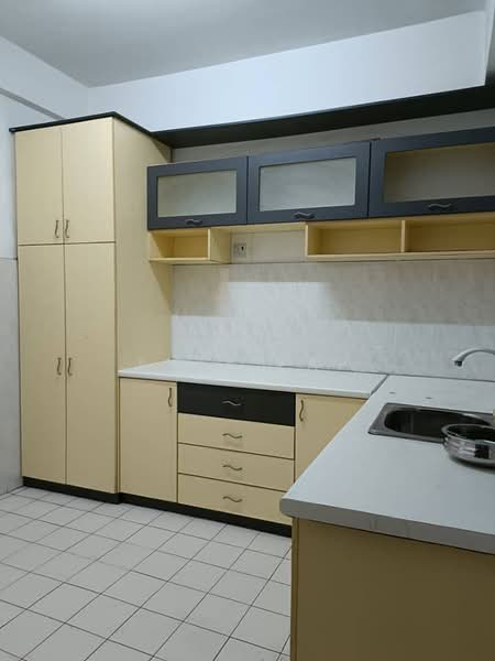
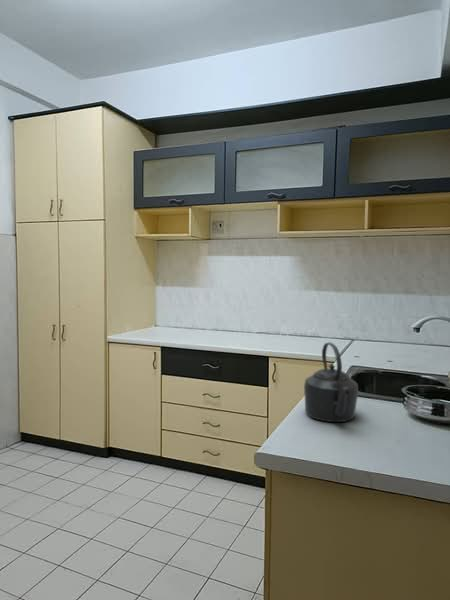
+ kettle (334, 382)
